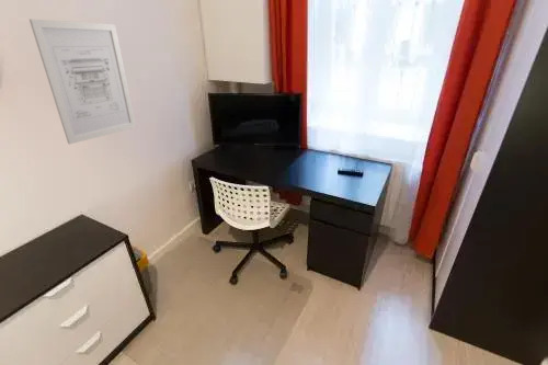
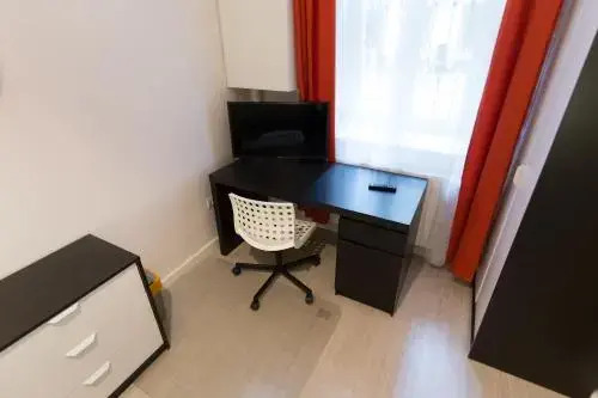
- wall art (92, 82)
